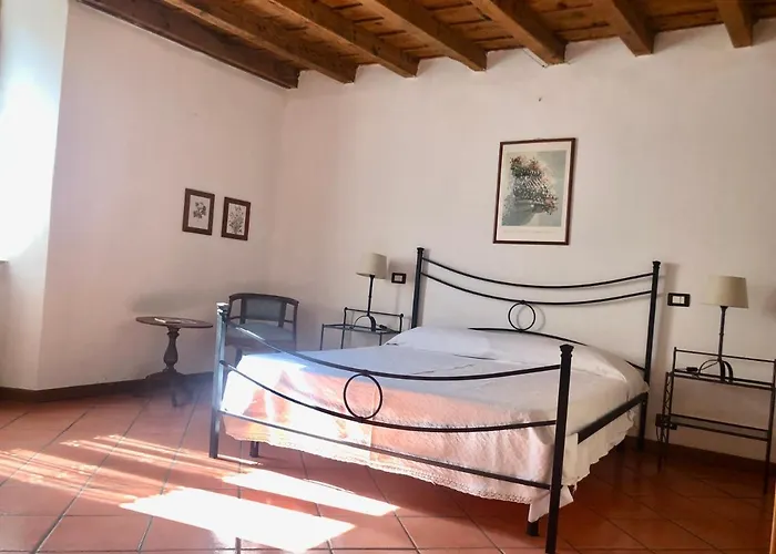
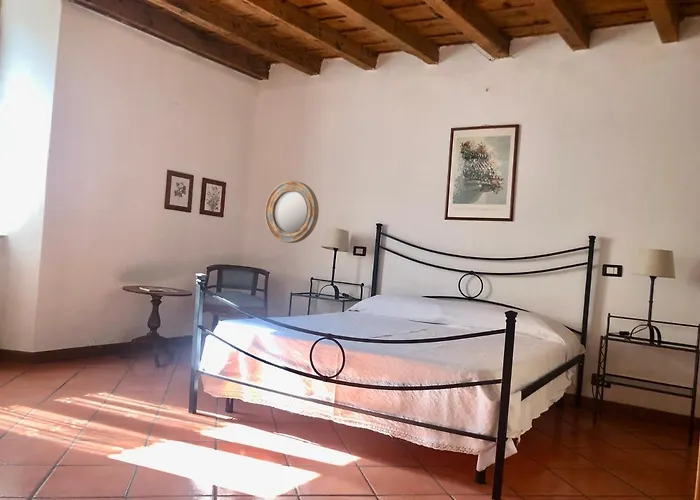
+ home mirror (291, 211)
